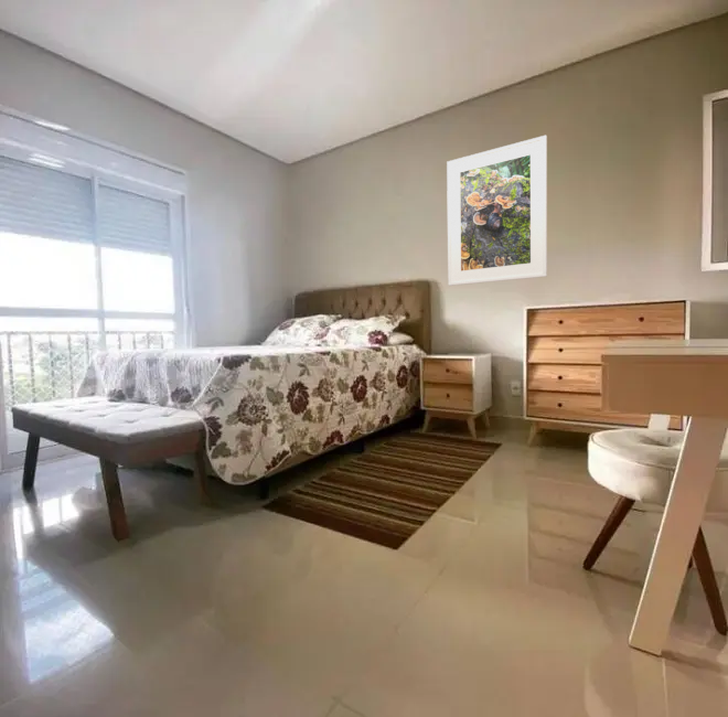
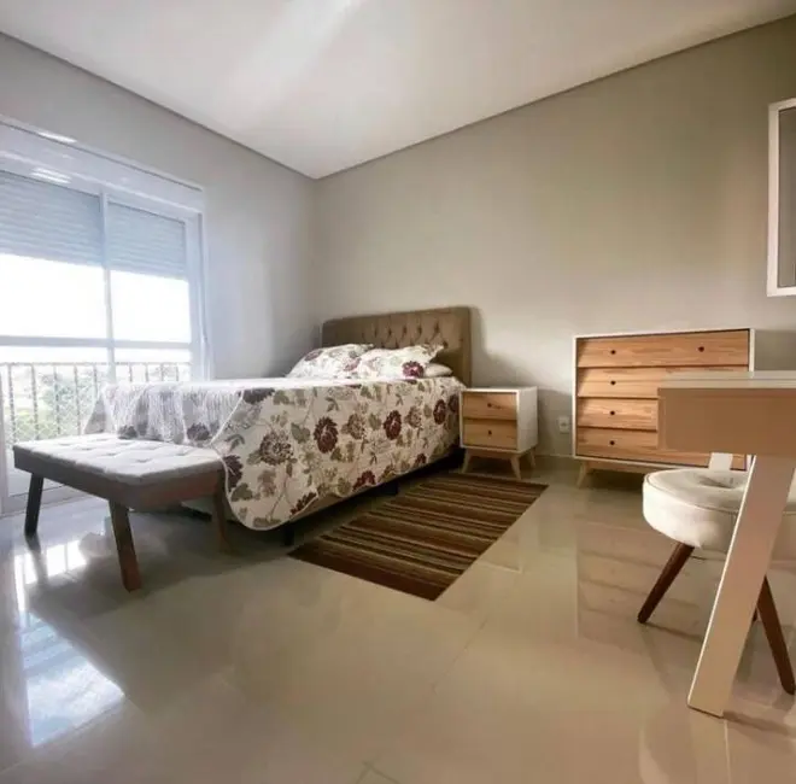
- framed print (493, 215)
